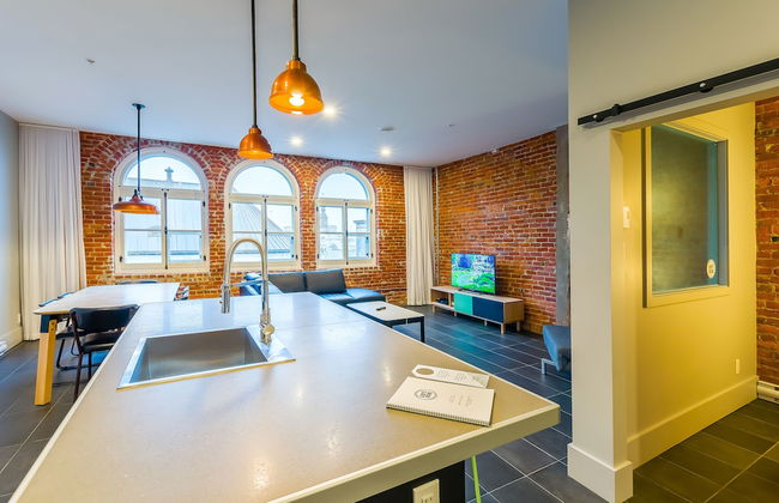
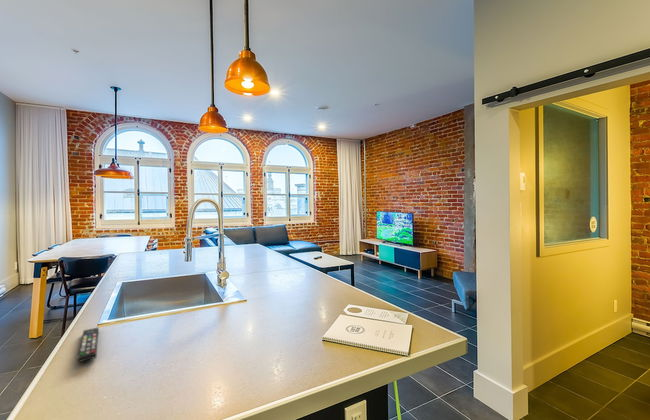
+ remote control (89, 342)
